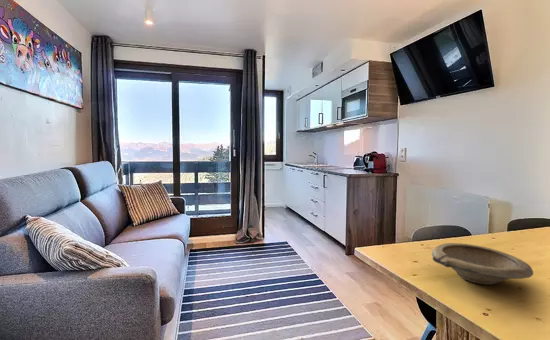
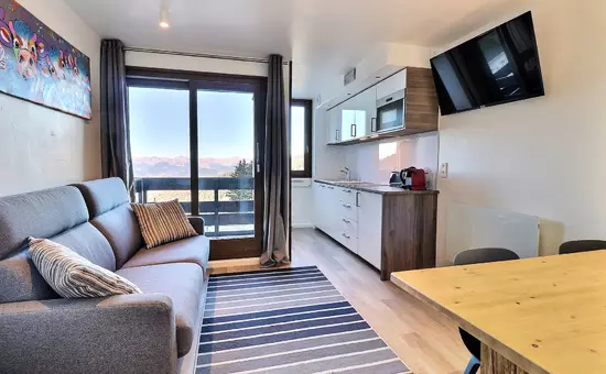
- bowl (478, 266)
